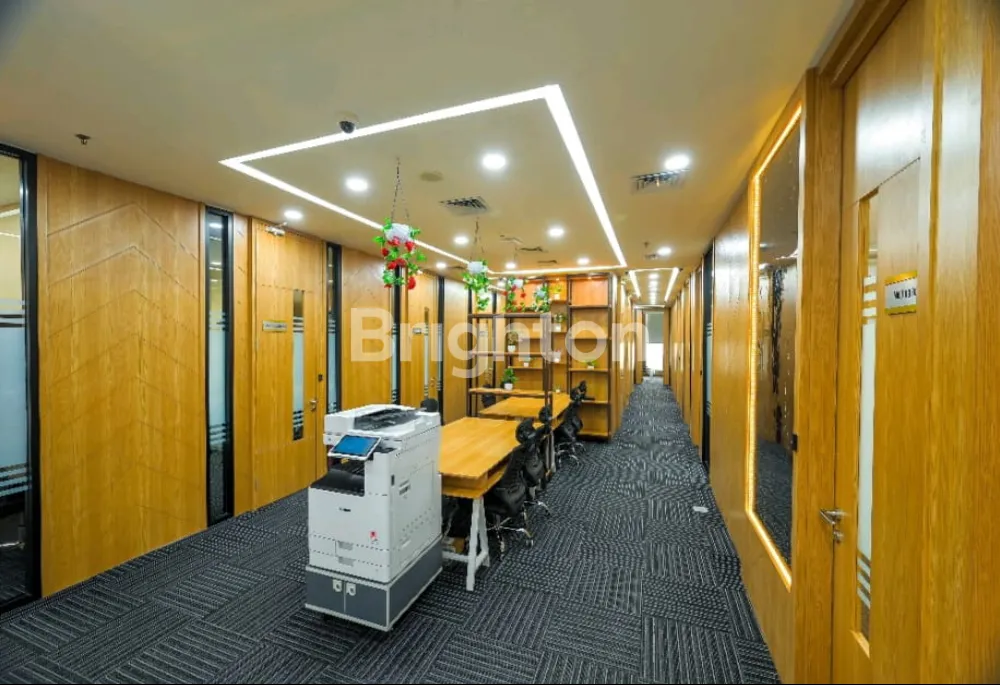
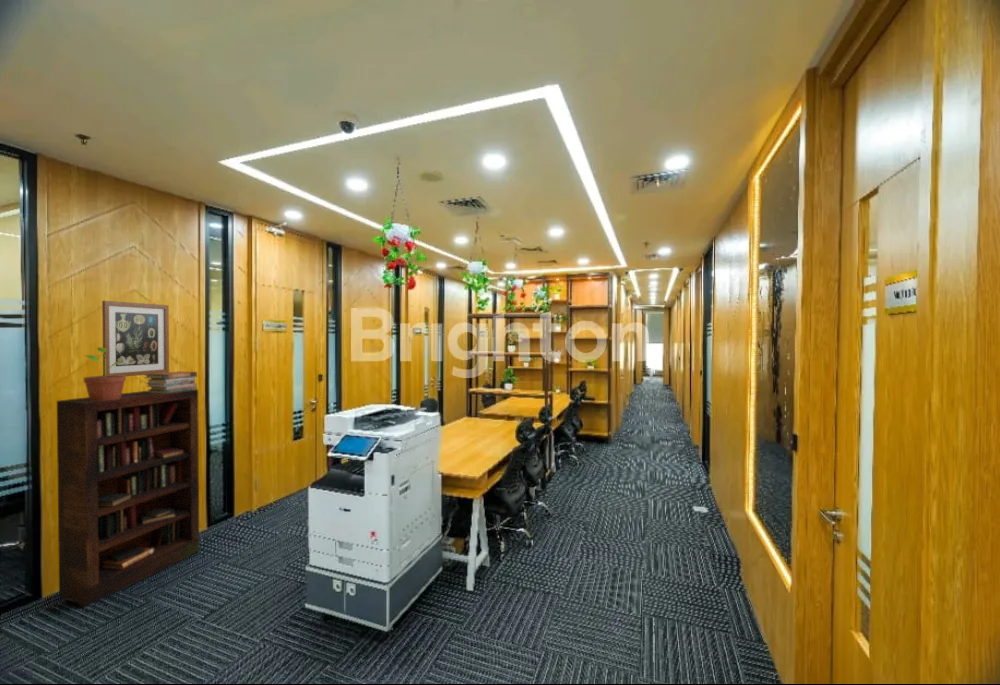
+ bookcase (135, 483)
+ potted plant (105, 372)
+ wall art (138, 339)
+ book stack (171, 382)
